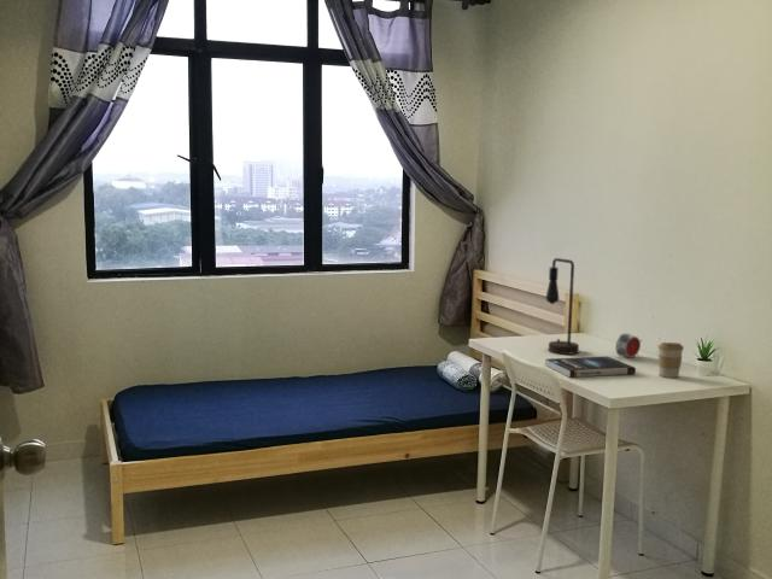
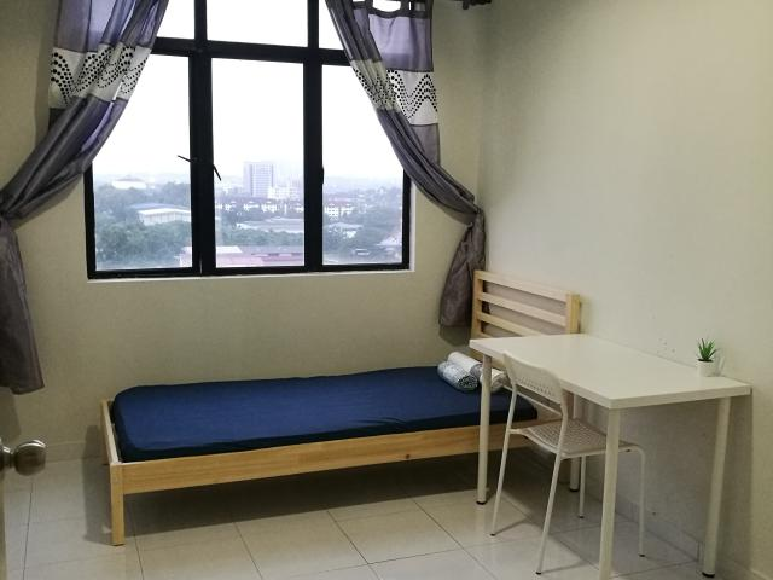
- book (589, 365)
- coffee cup (669, 358)
- alarm clock (627, 344)
- table lamp (557, 300)
